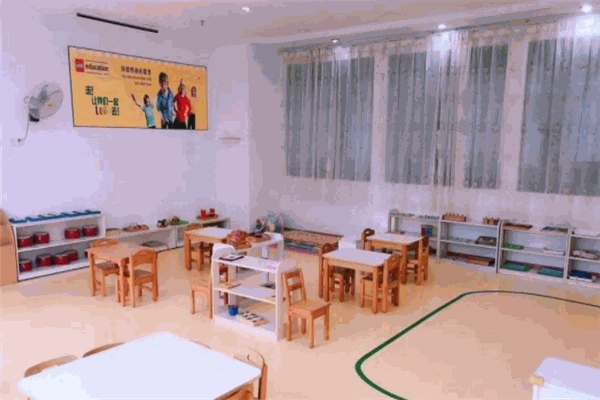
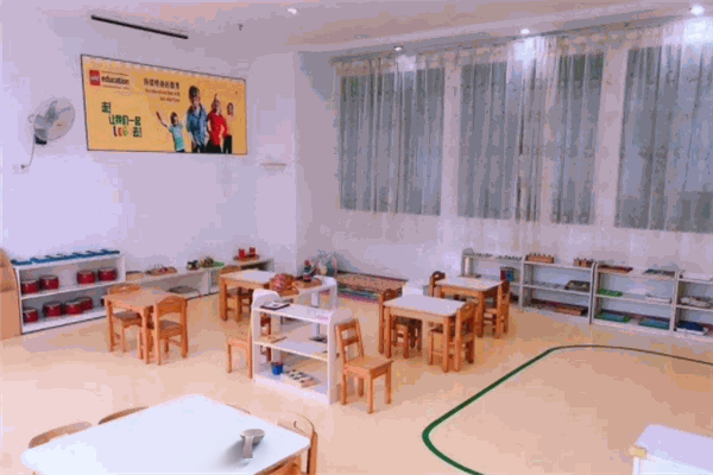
+ spoon rest (251, 438)
